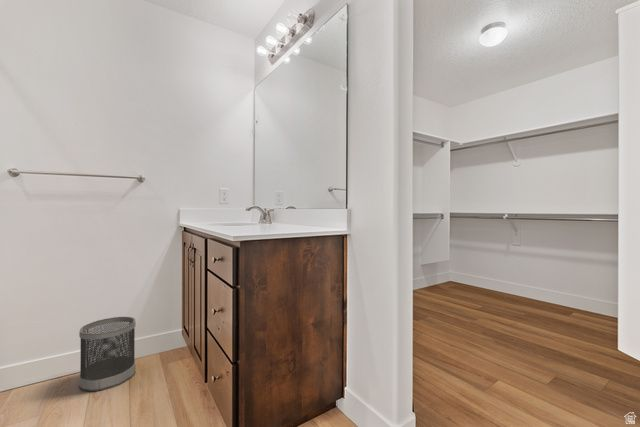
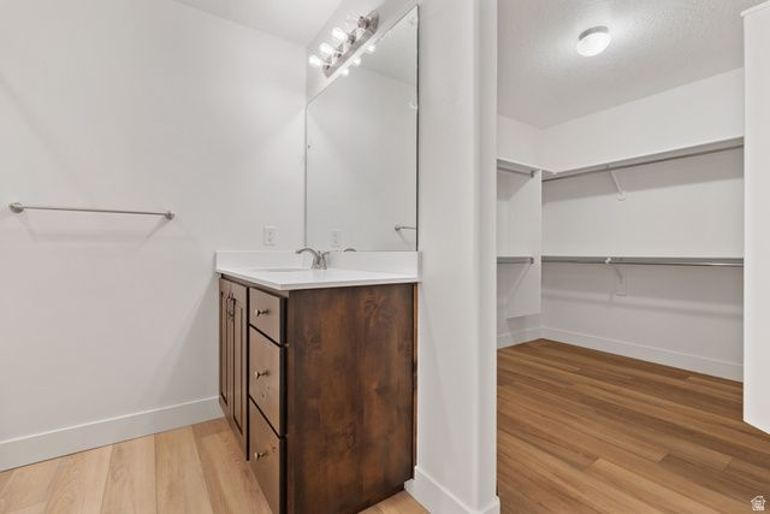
- wastebasket (108, 351)
